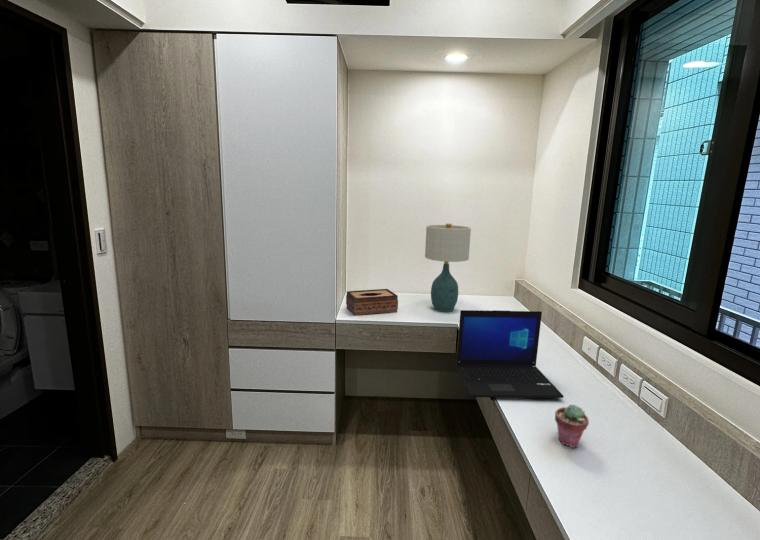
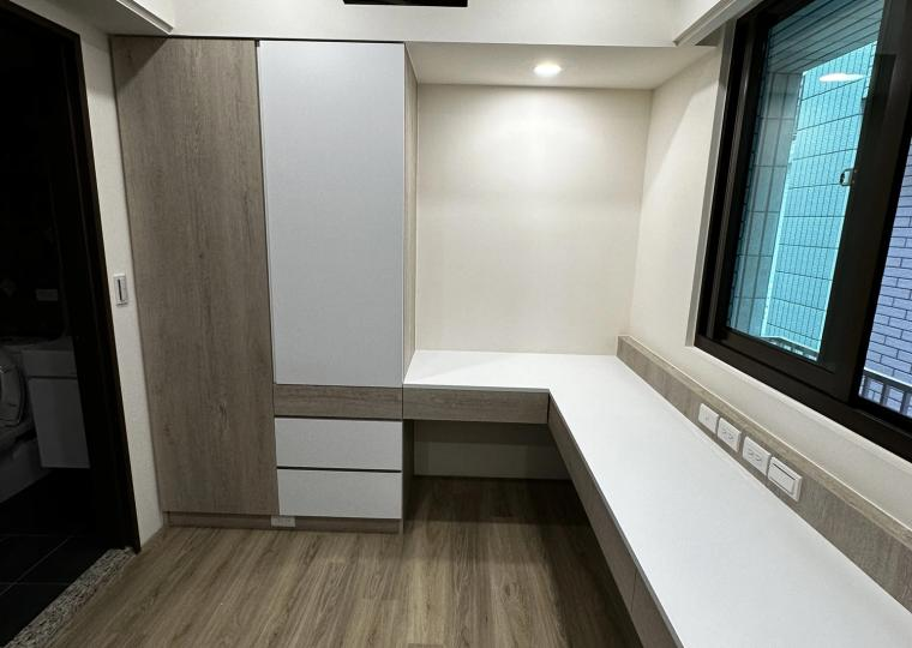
- table lamp (446, 267)
- laptop (508, 351)
- tissue box (371, 301)
- potted succulent (570, 423)
